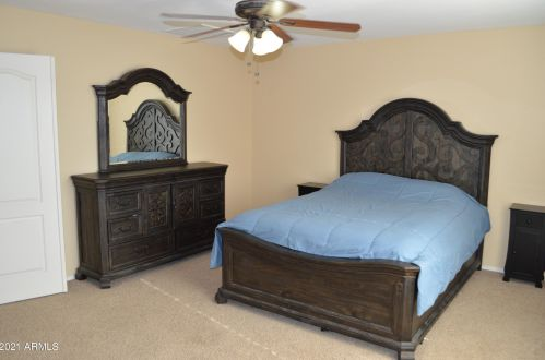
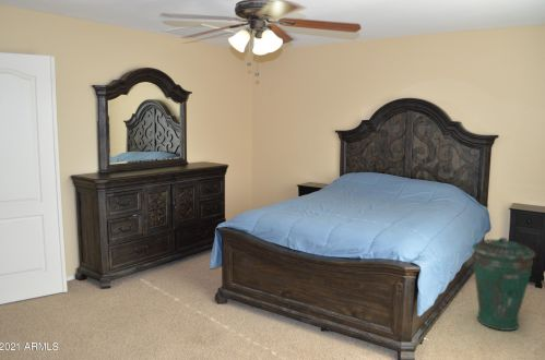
+ trash can (500, 280)
